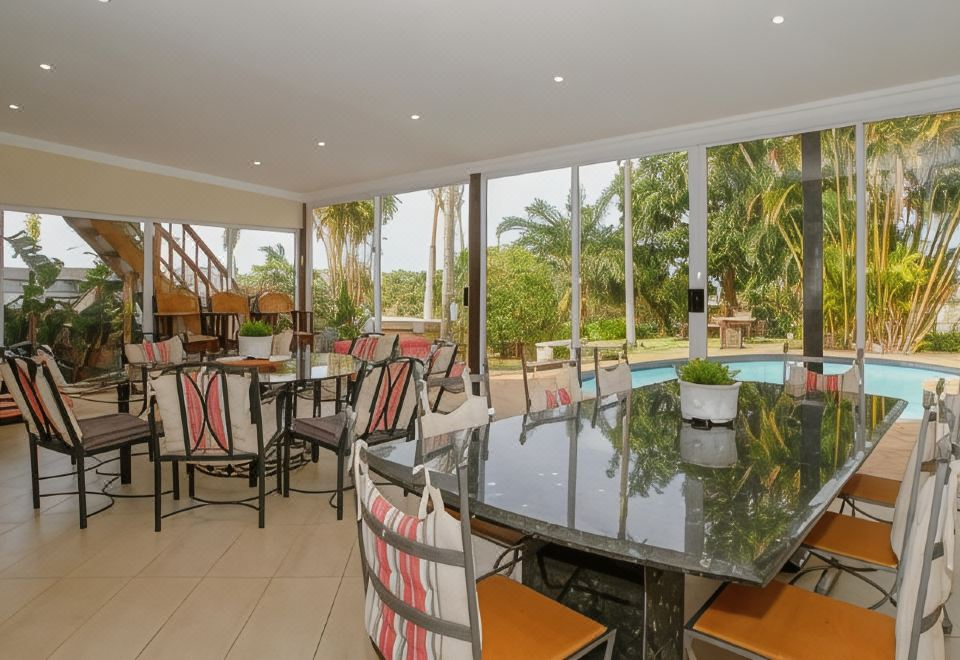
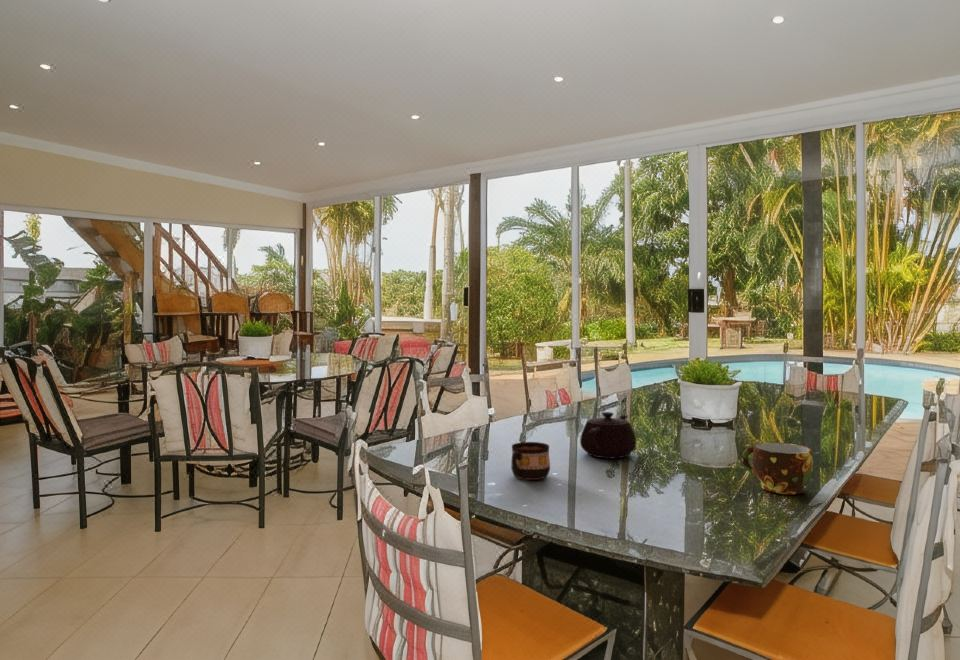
+ cup (778, 468)
+ cup (528, 461)
+ teapot (609, 433)
